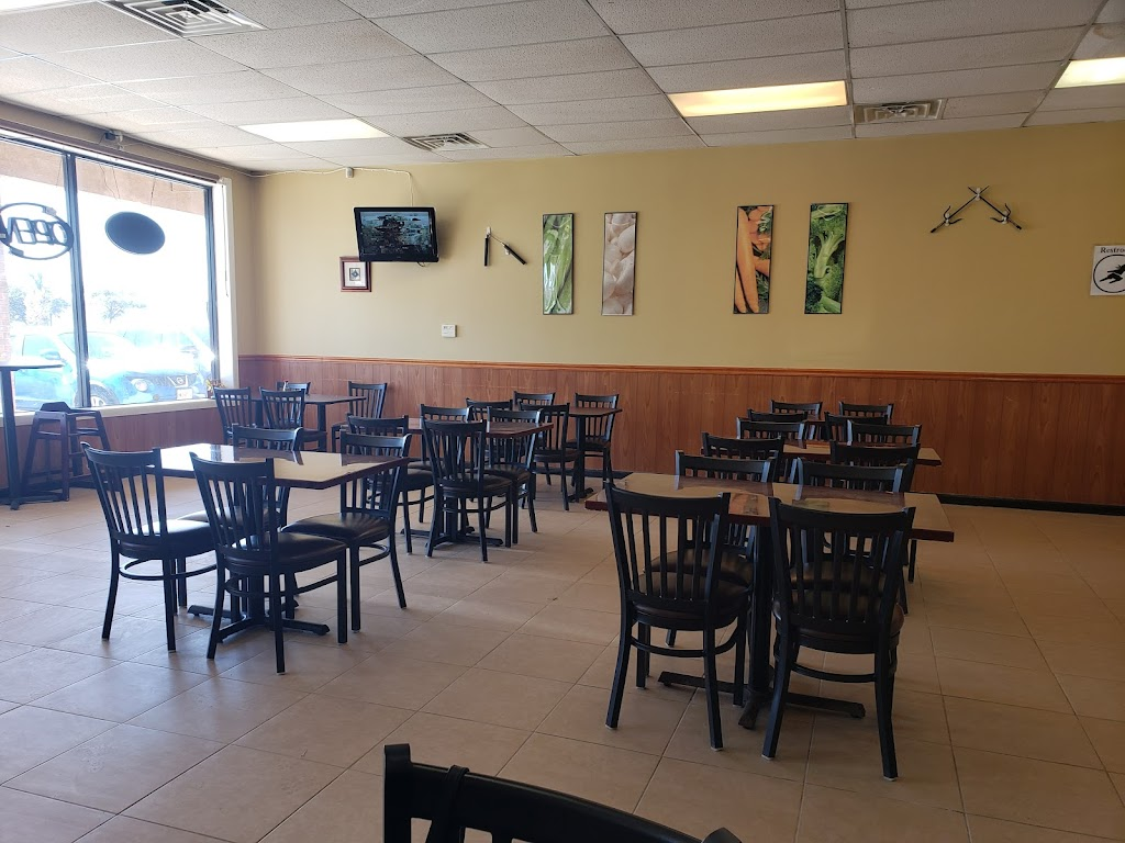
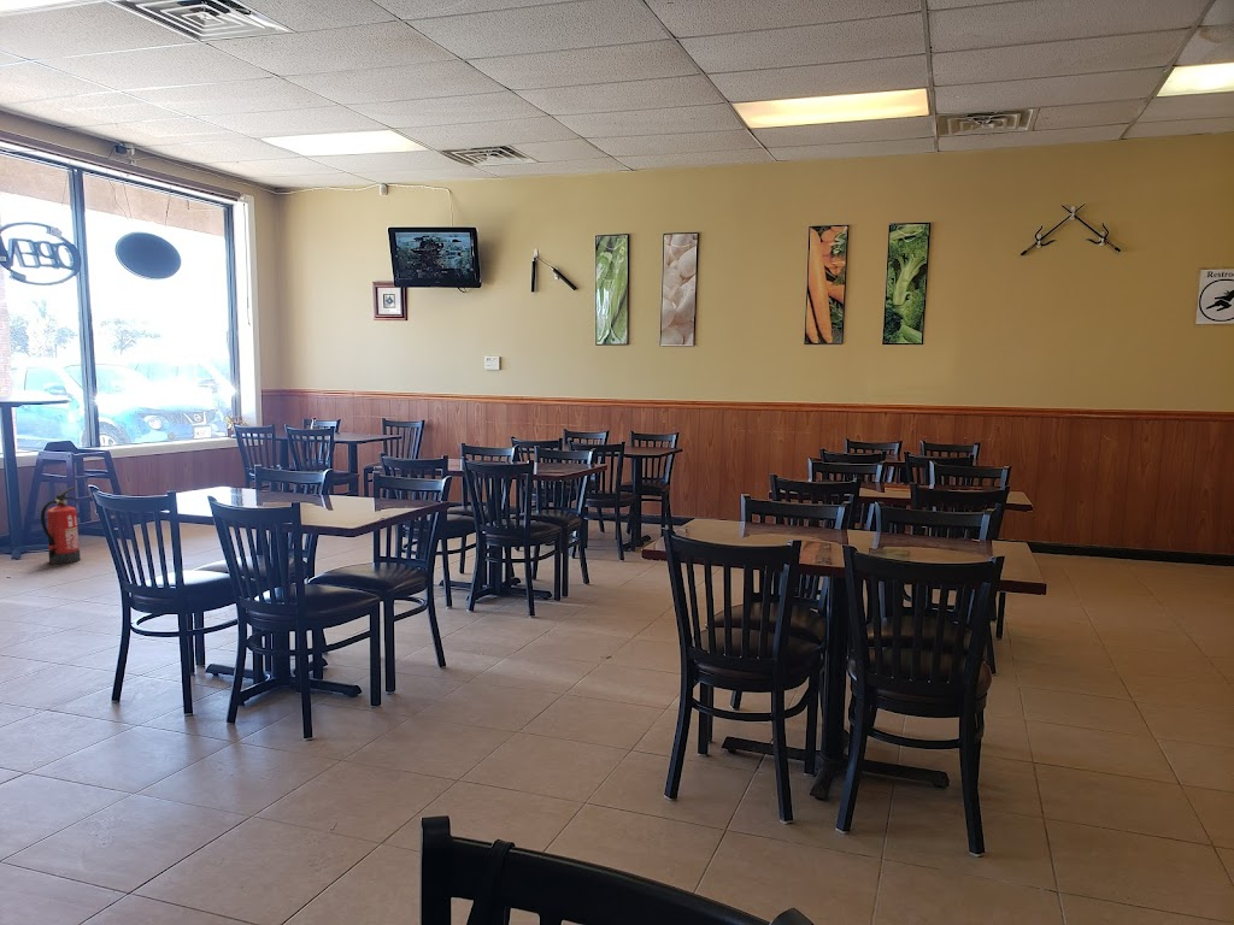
+ fire extinguisher (59, 525)
